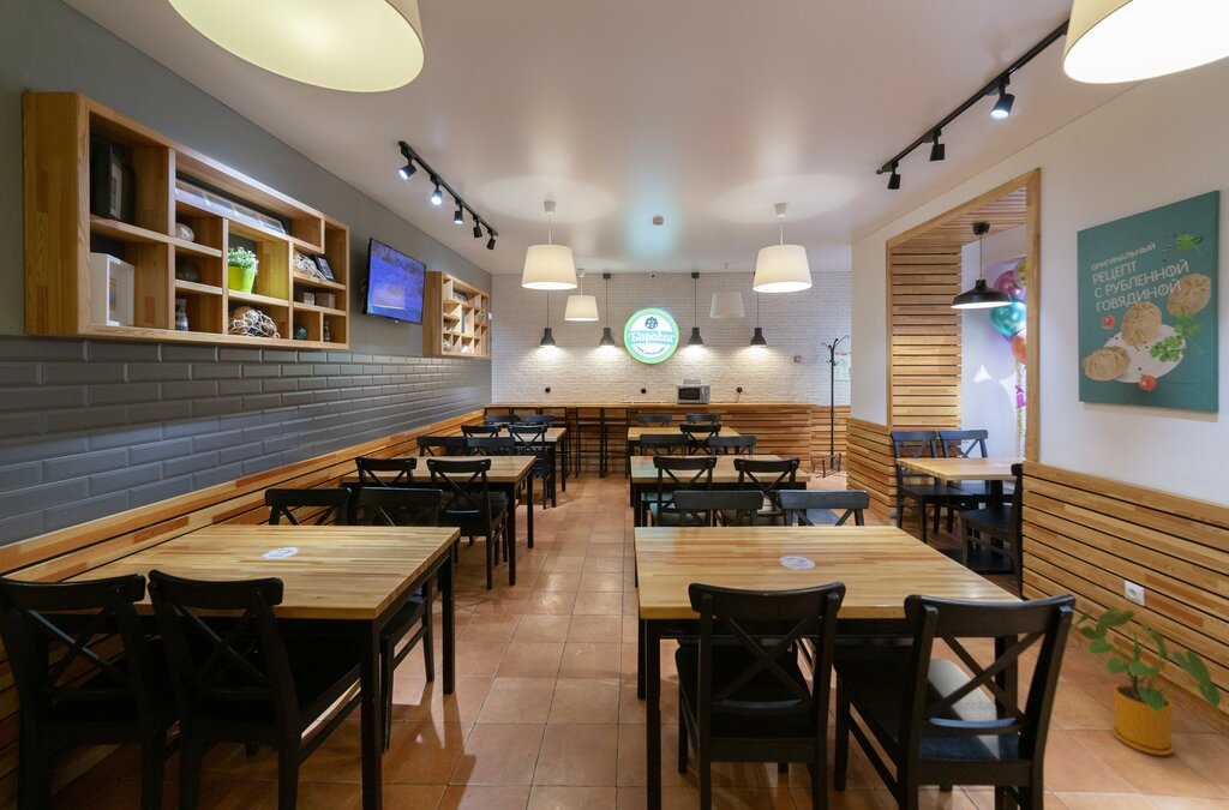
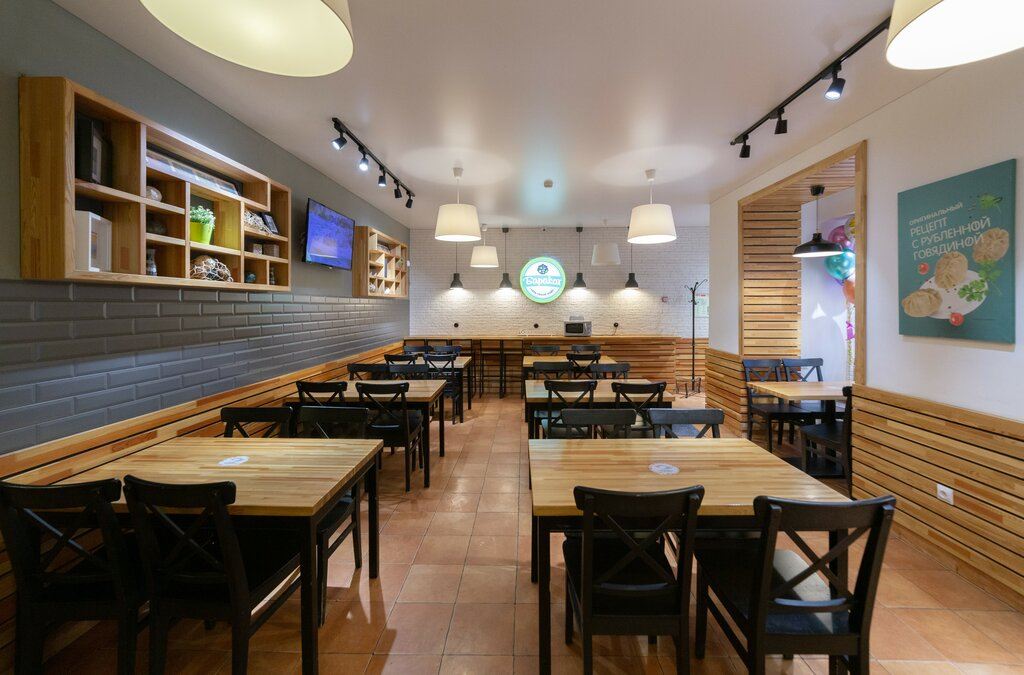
- house plant (1135, 682)
